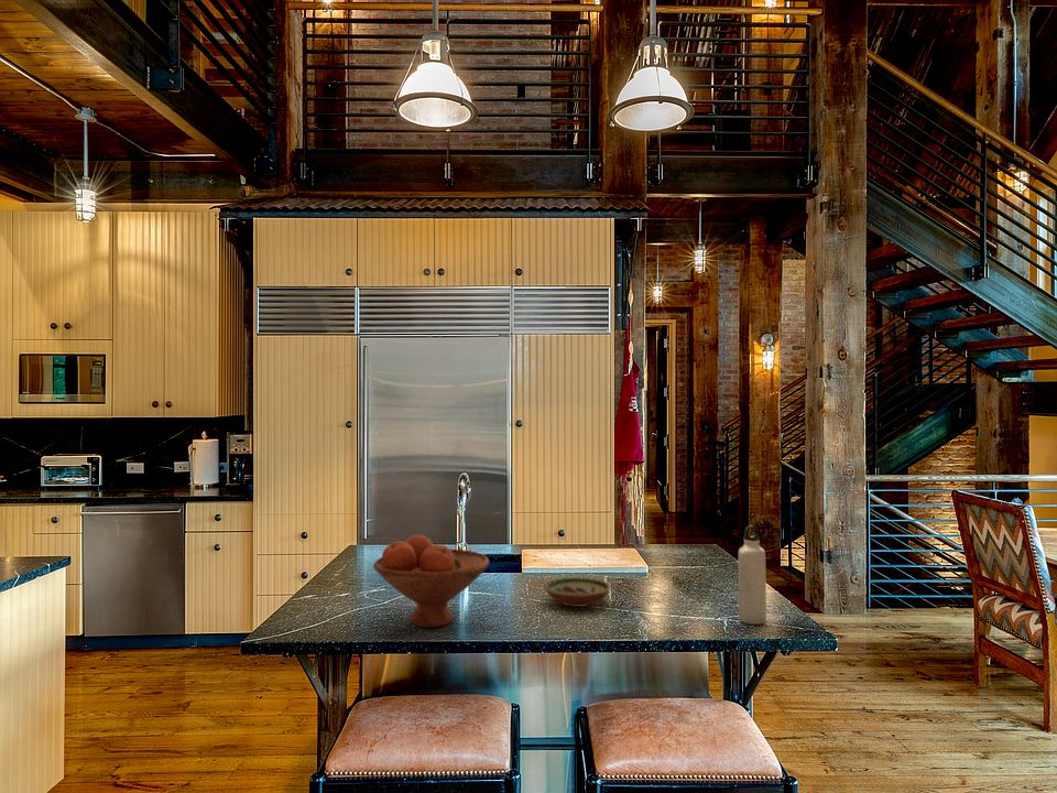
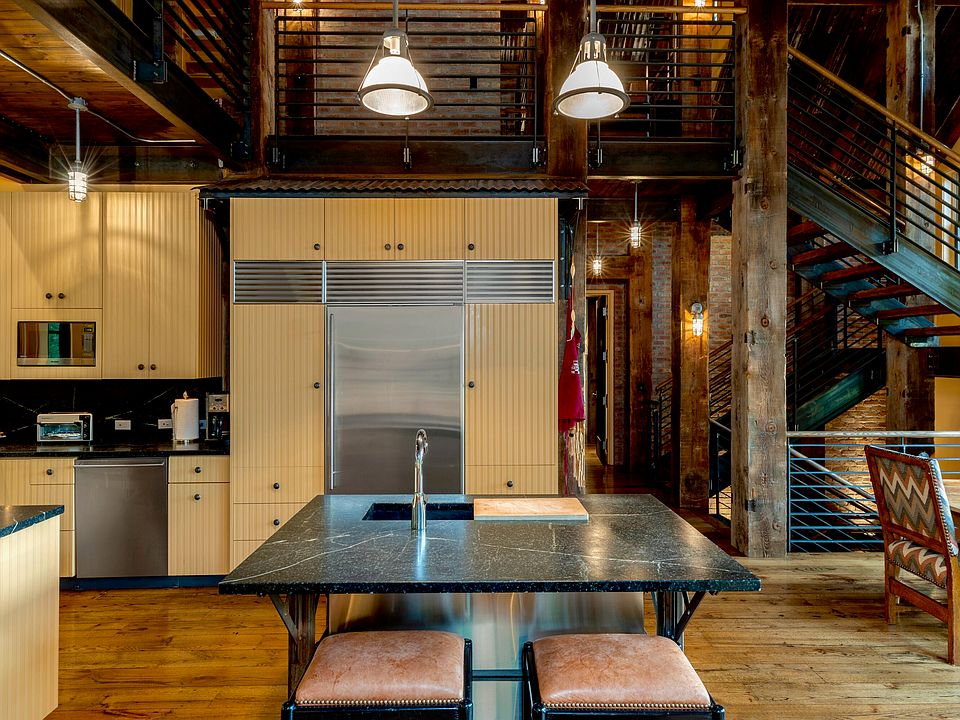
- fruit bowl (432, 578)
- water bottle (751, 573)
- decorative bowl (577, 594)
